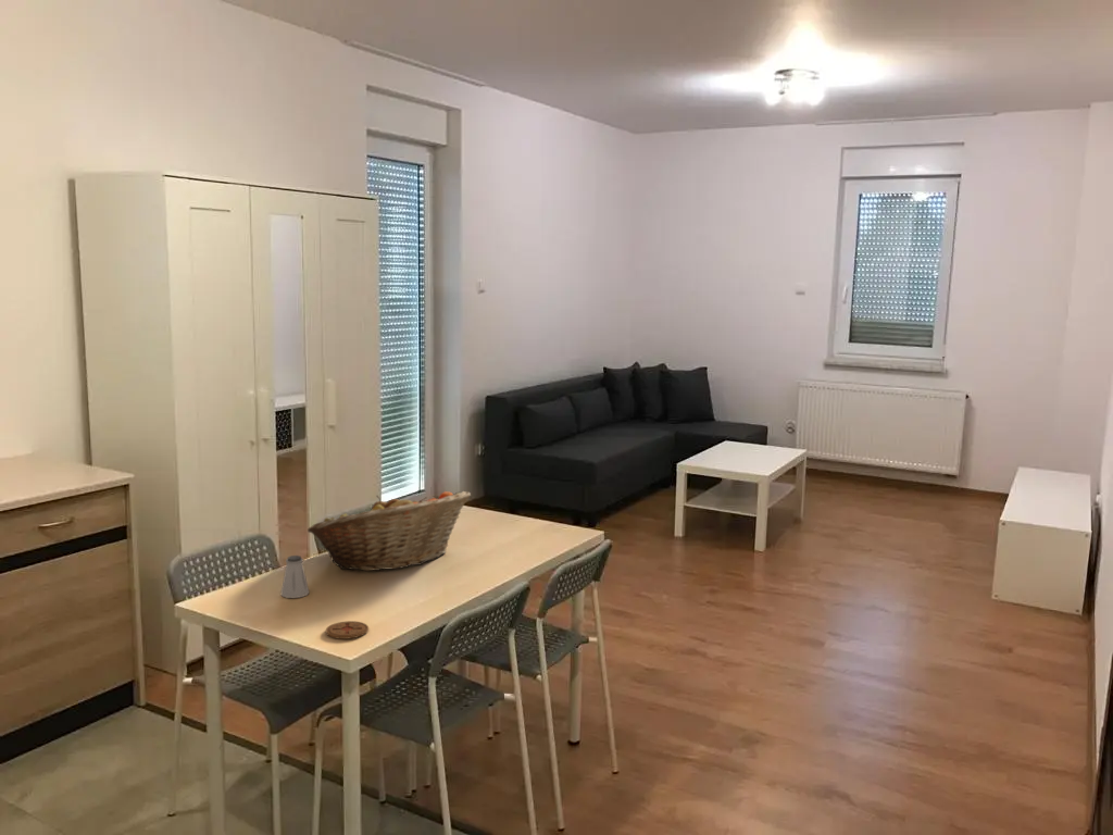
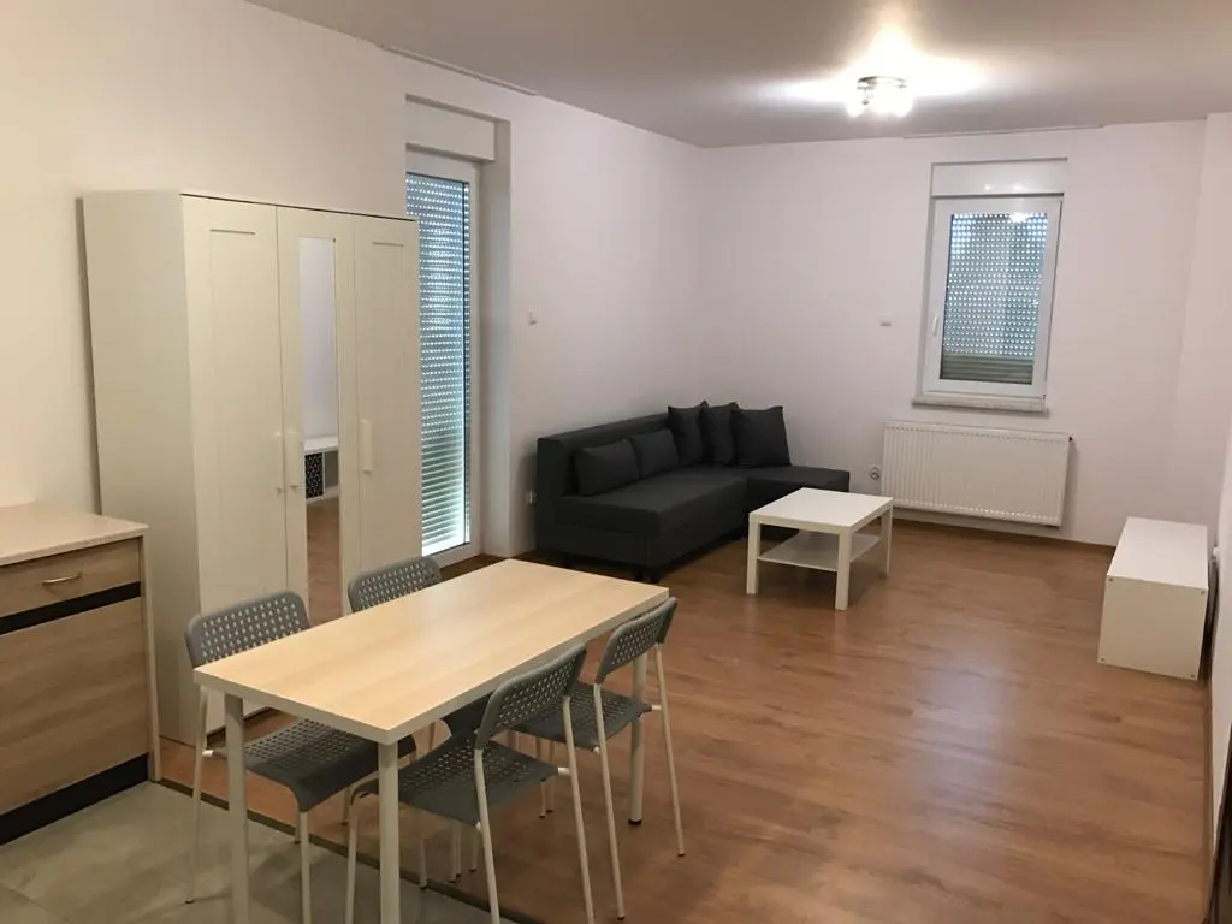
- fruit basket (392, 524)
- saltshaker (295, 575)
- coaster (347, 630)
